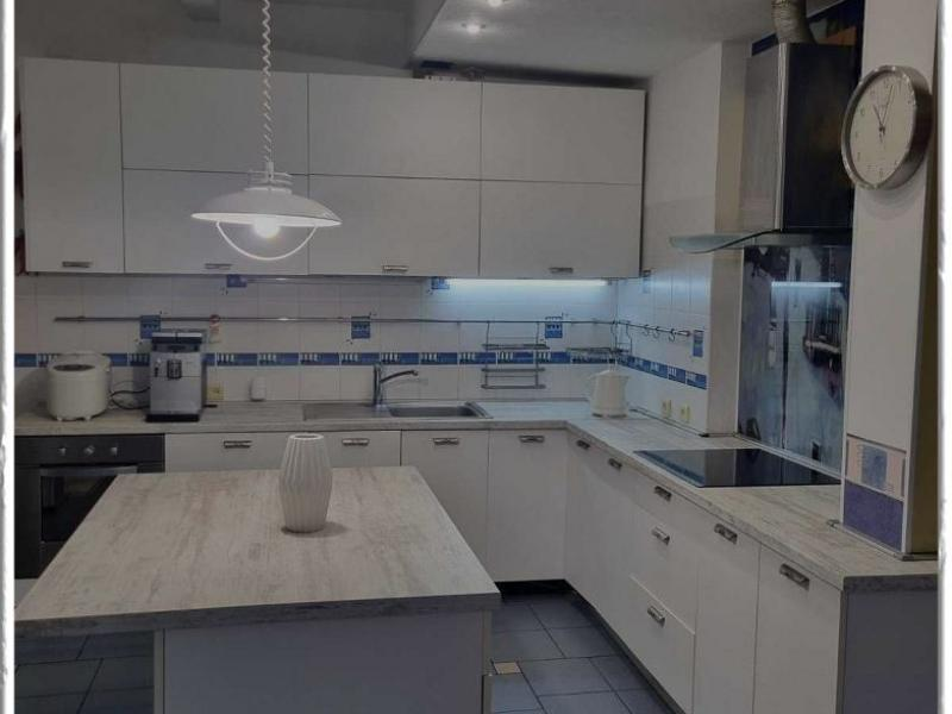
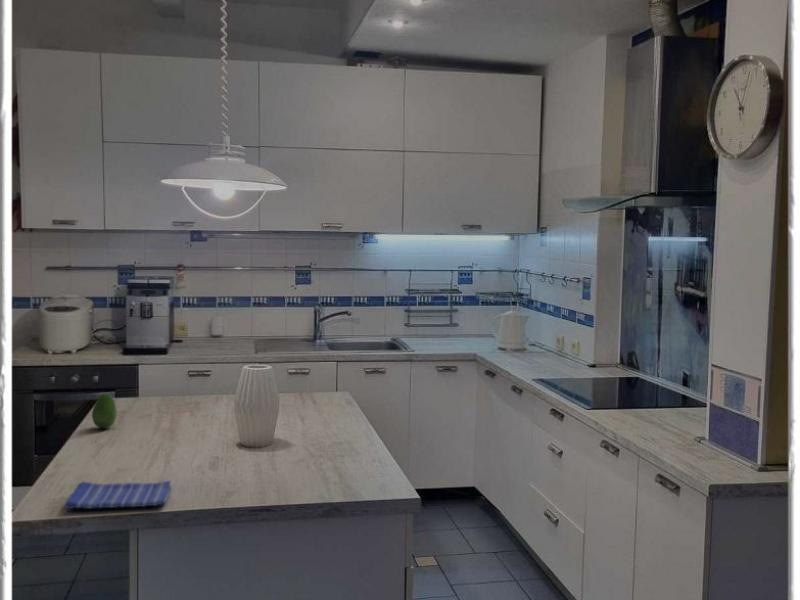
+ fruit (104, 410)
+ dish towel (120, 493)
